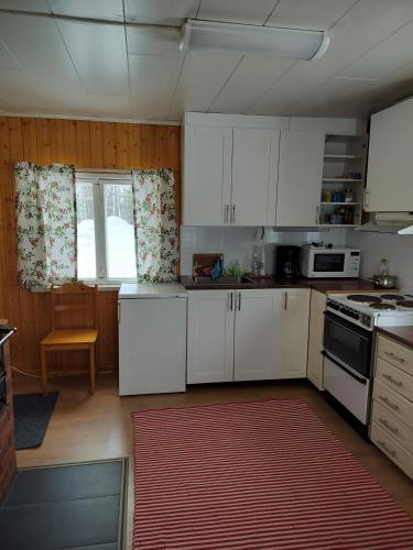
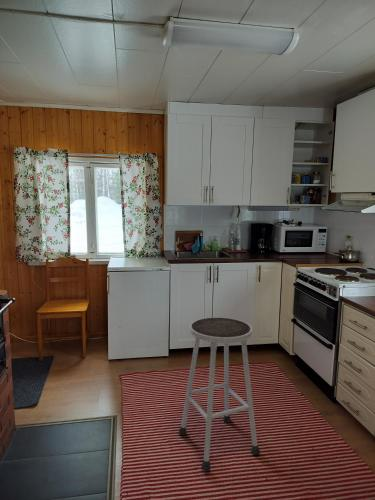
+ stool (219, 386)
